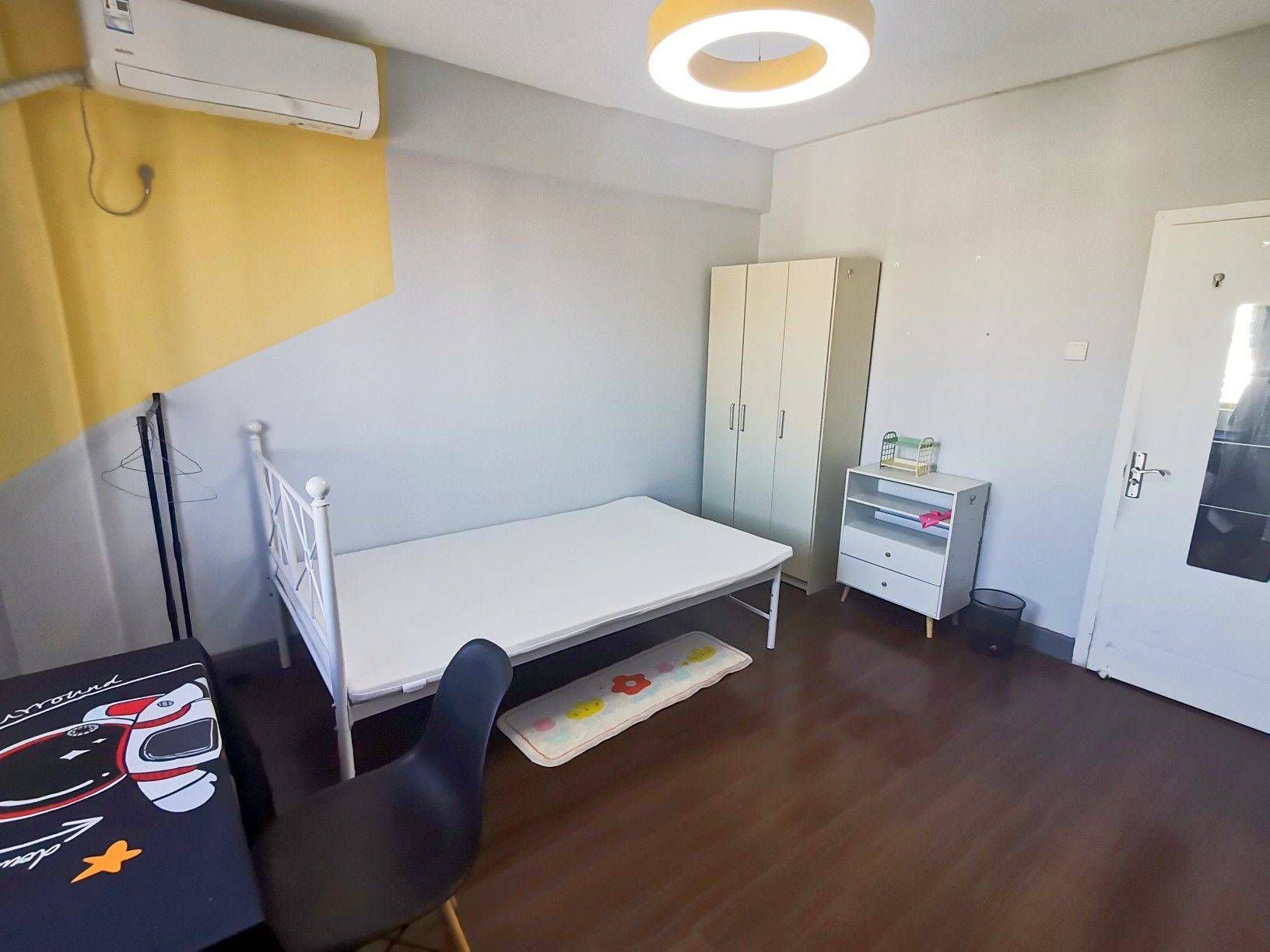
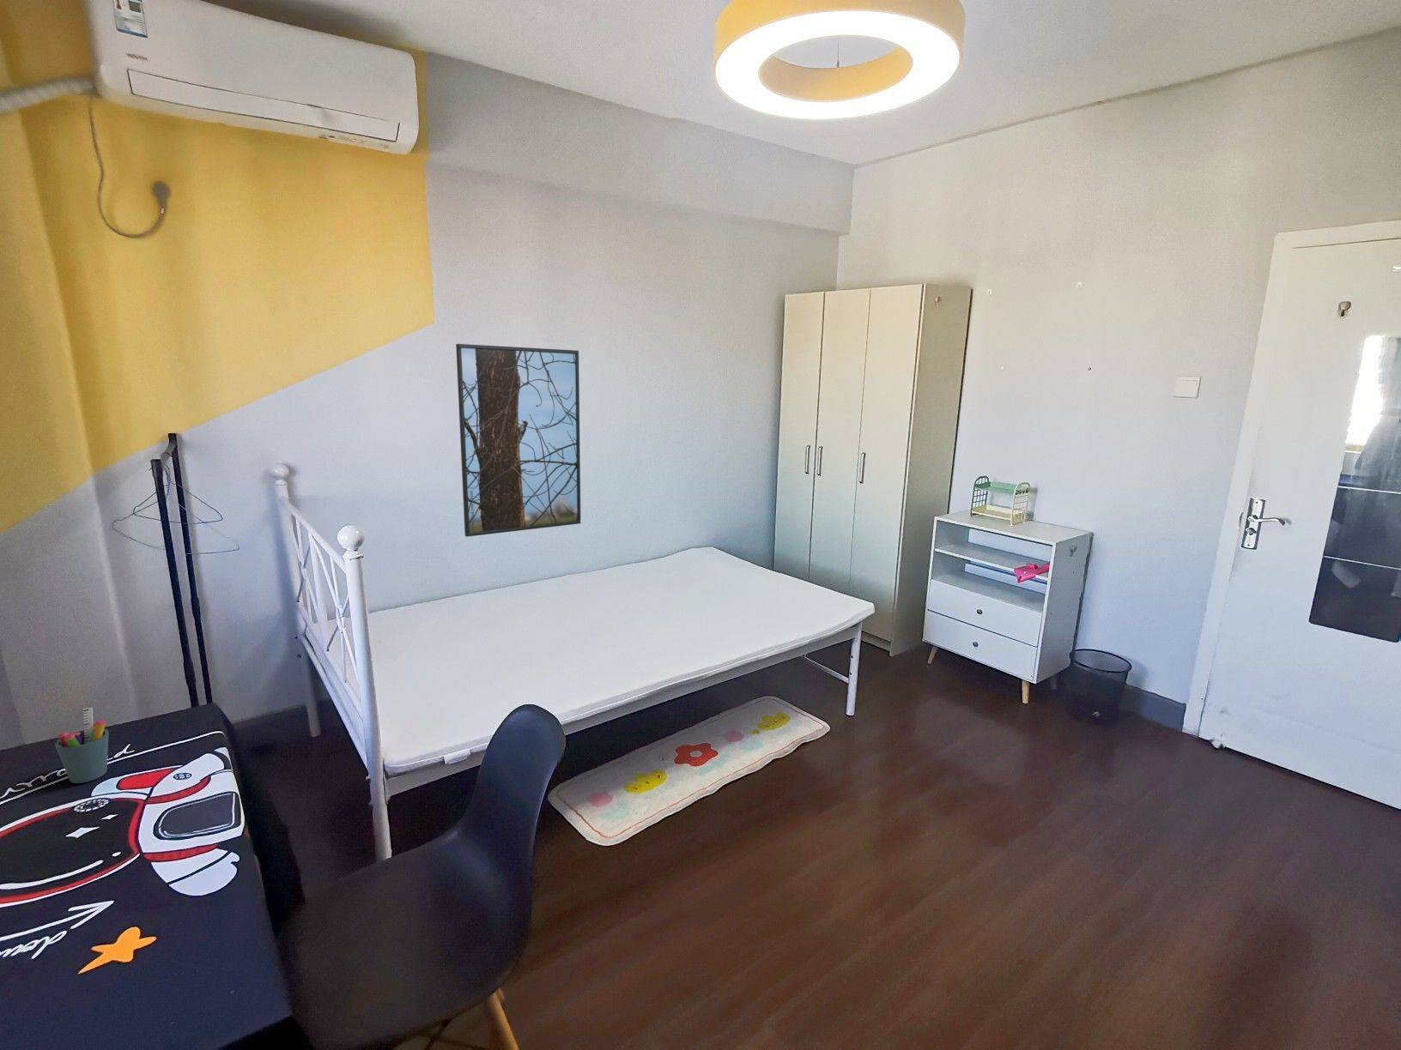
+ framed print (523, 440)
+ pen holder (84, 747)
